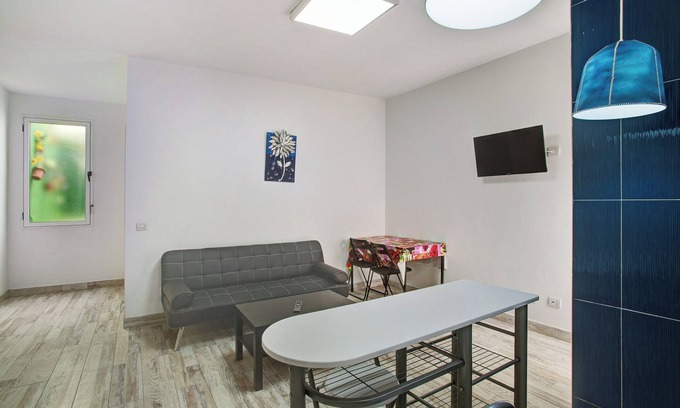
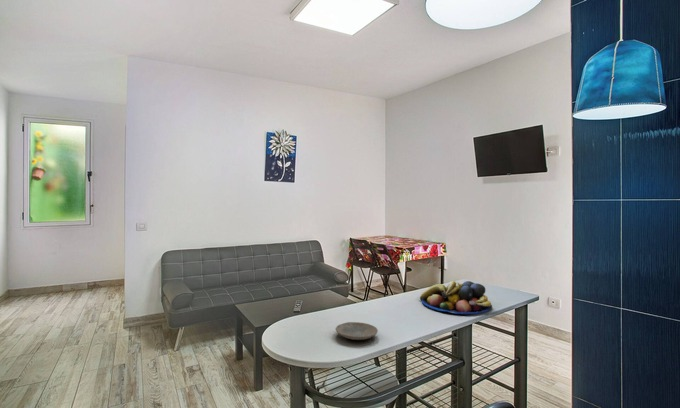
+ plate (356, 332)
+ fruit bowl (455, 292)
